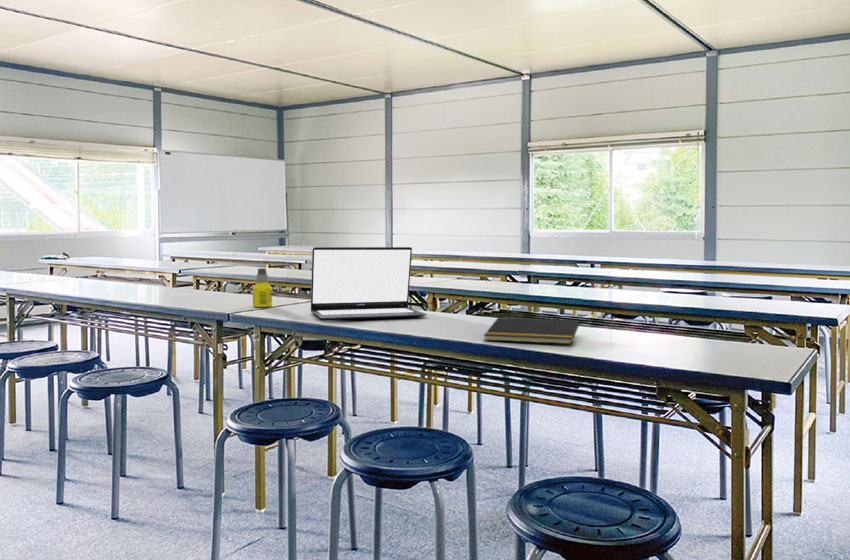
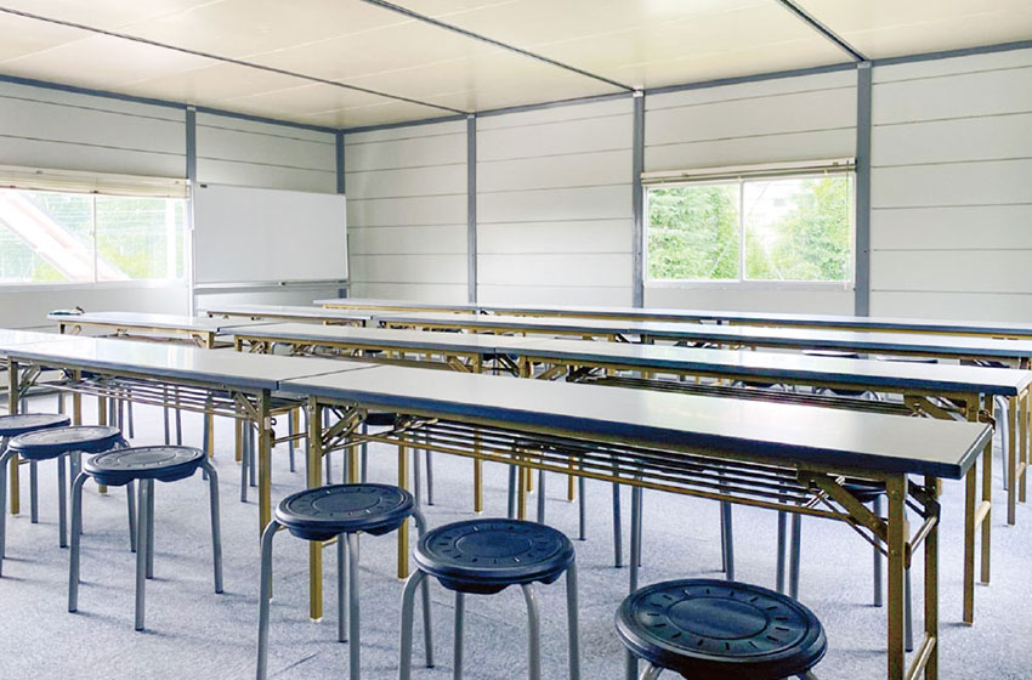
- laptop (367, 281)
- notepad (532, 329)
- bottle (262, 287)
